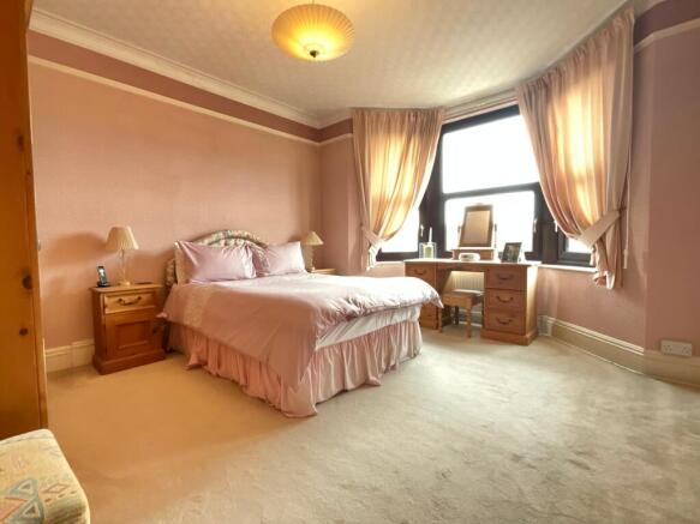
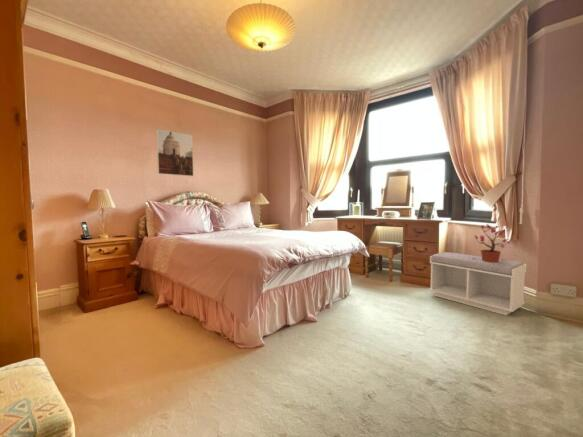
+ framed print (175, 153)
+ potted plant (491, 242)
+ bench (473, 279)
